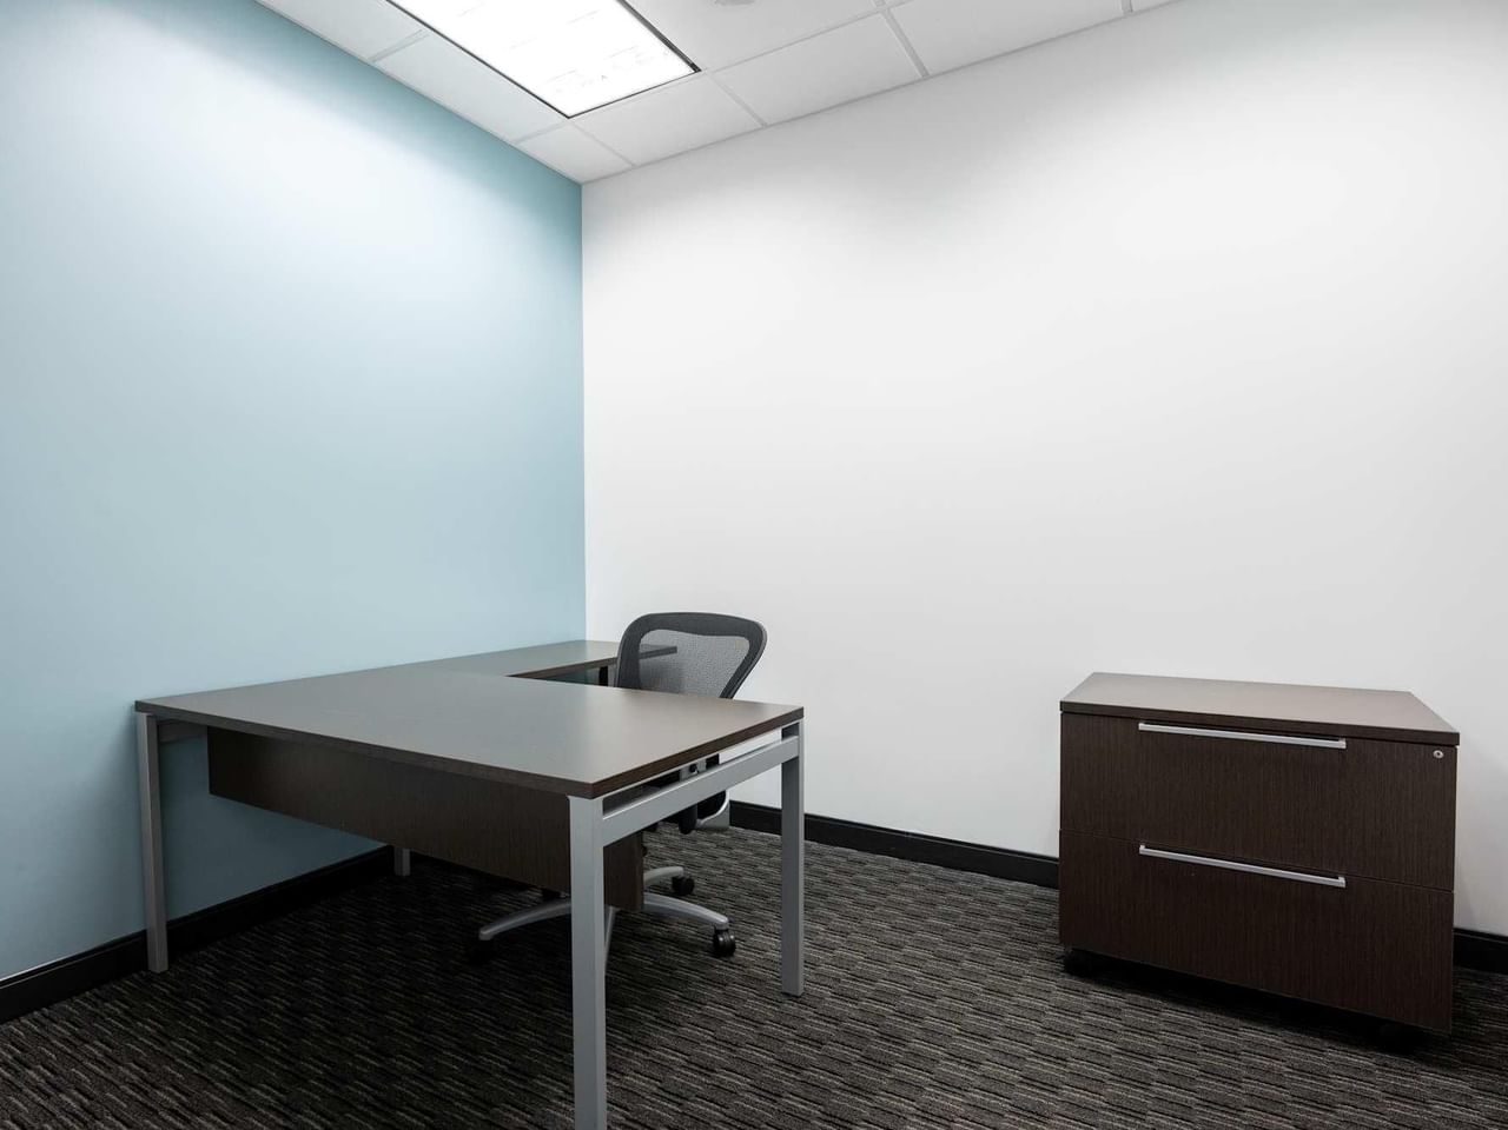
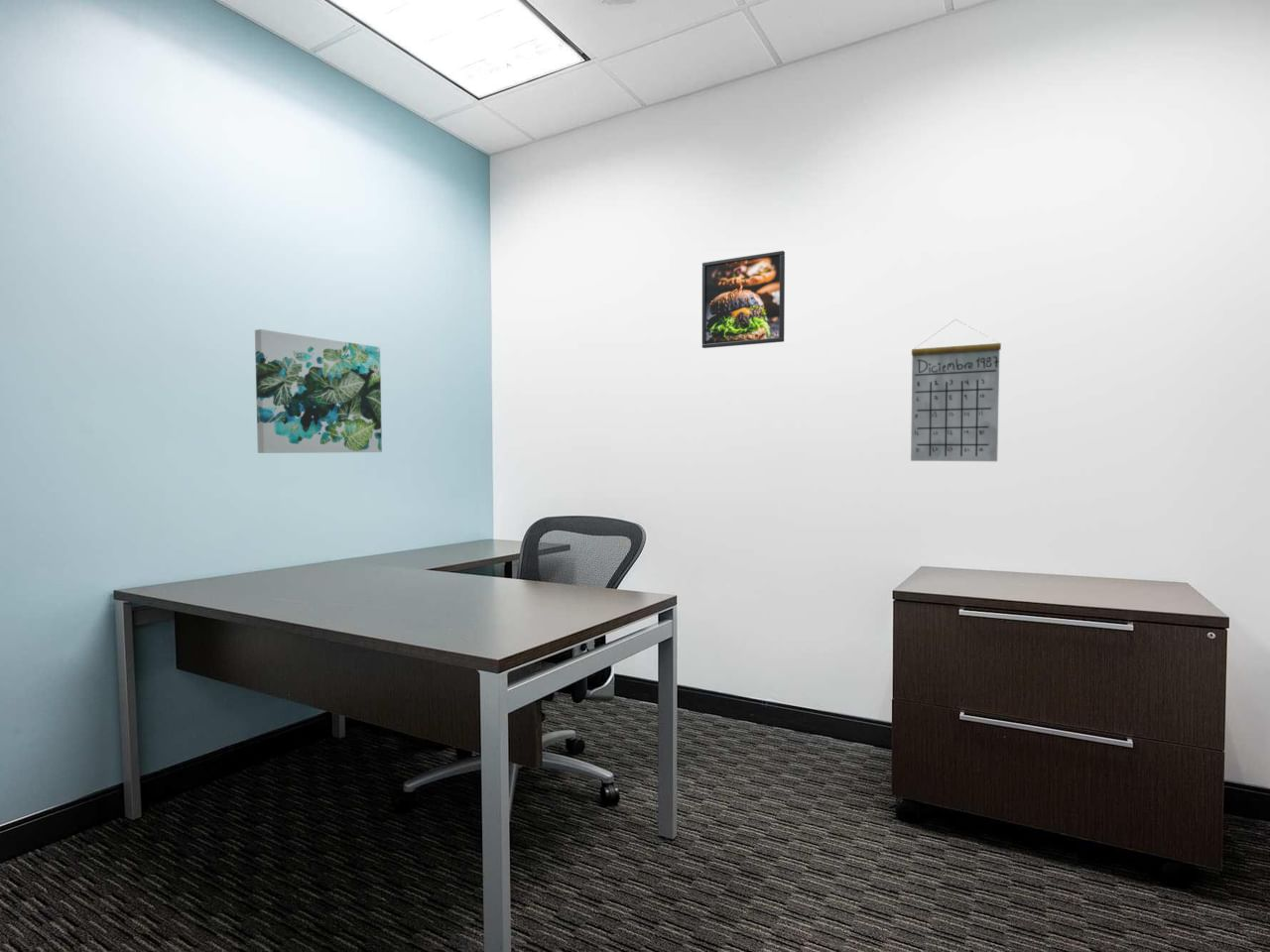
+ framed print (741, 300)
+ wall art (322, 396)
+ calendar (953, 390)
